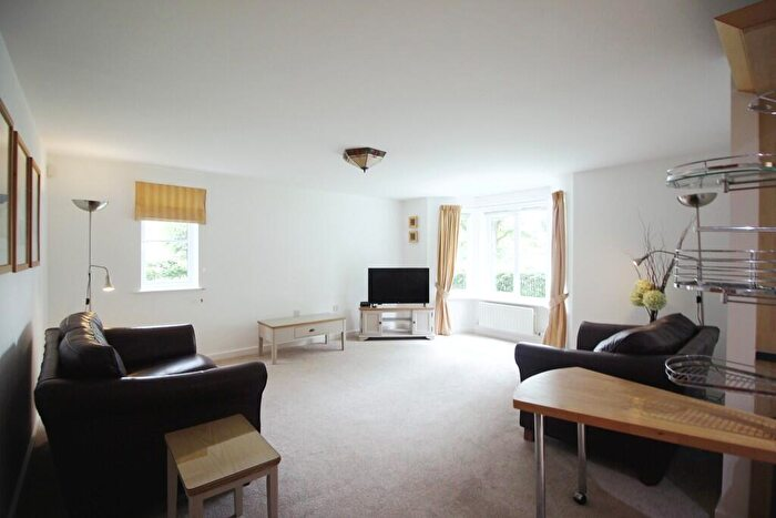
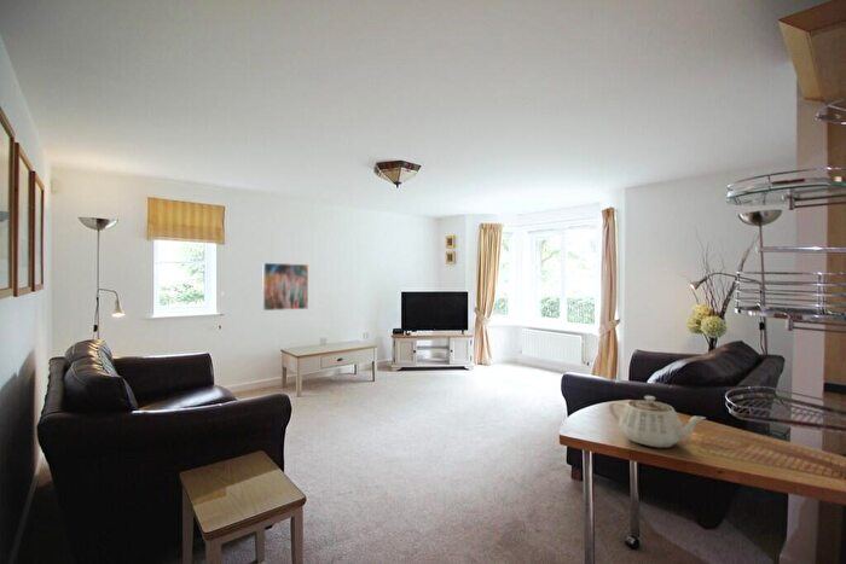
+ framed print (285, 286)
+ teapot (653, 419)
